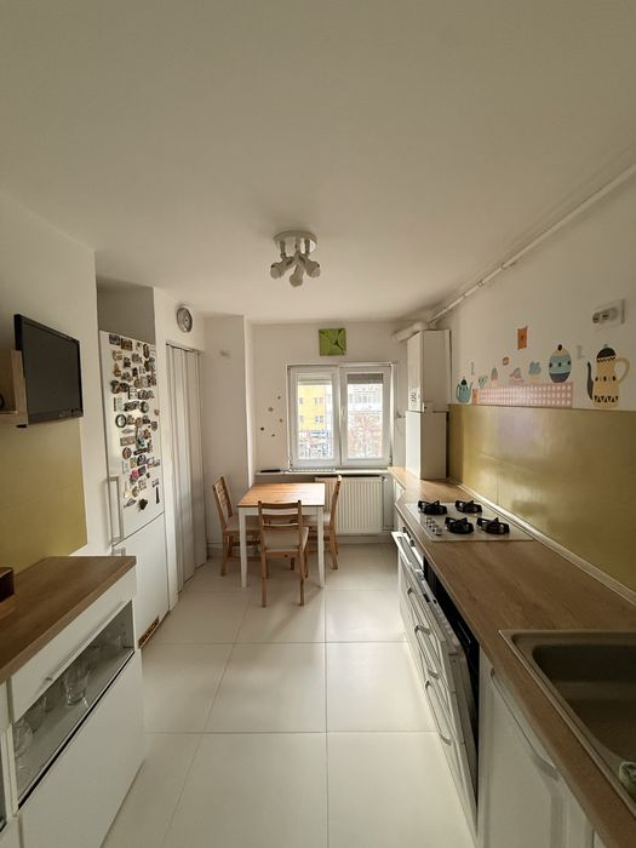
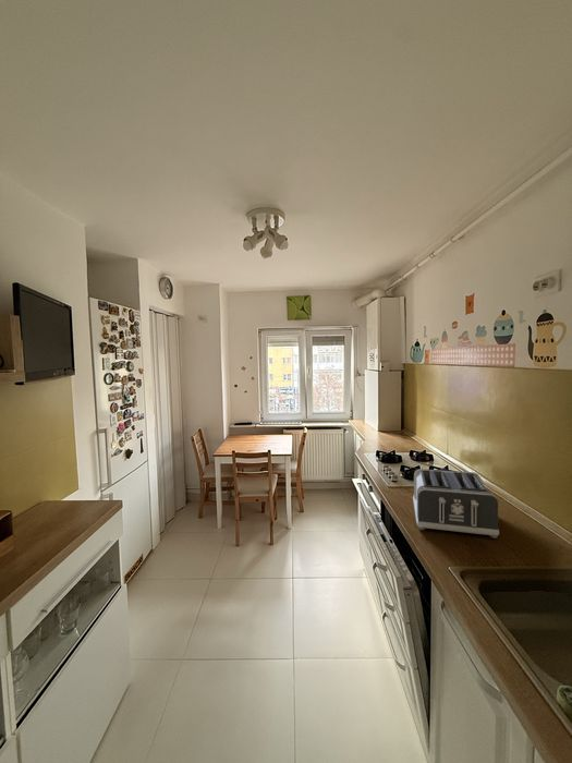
+ toaster (451, 499)
